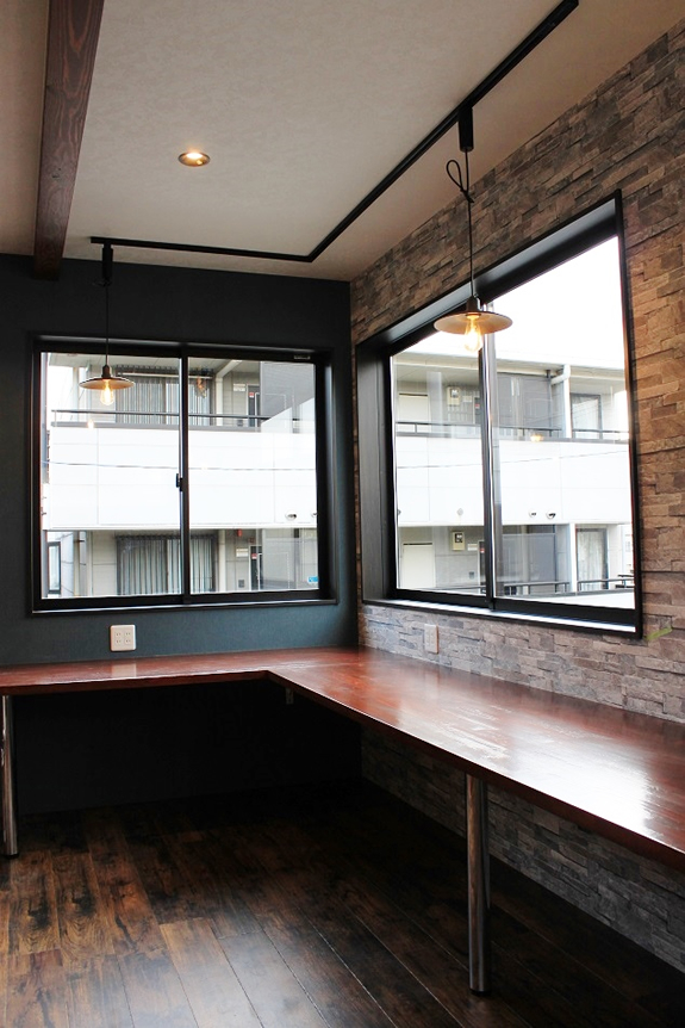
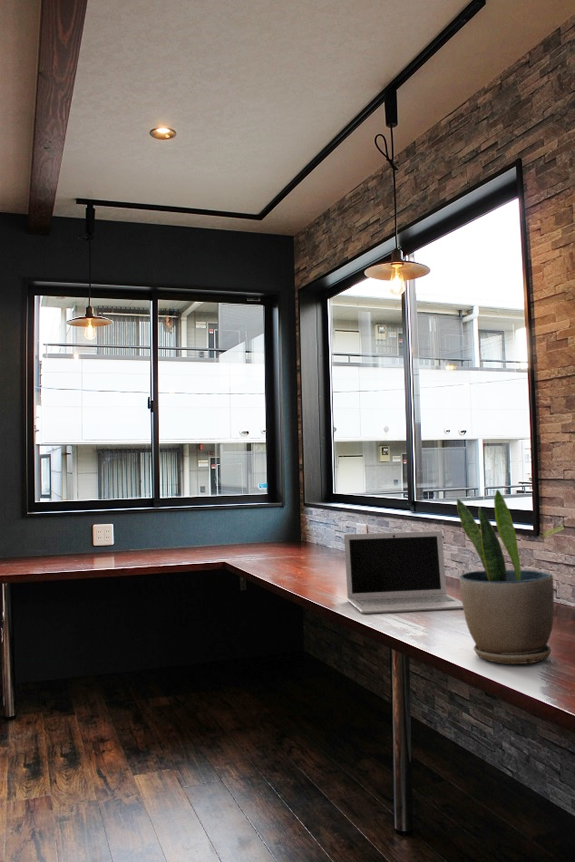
+ potted plant (505, 571)
+ laptop (404, 569)
